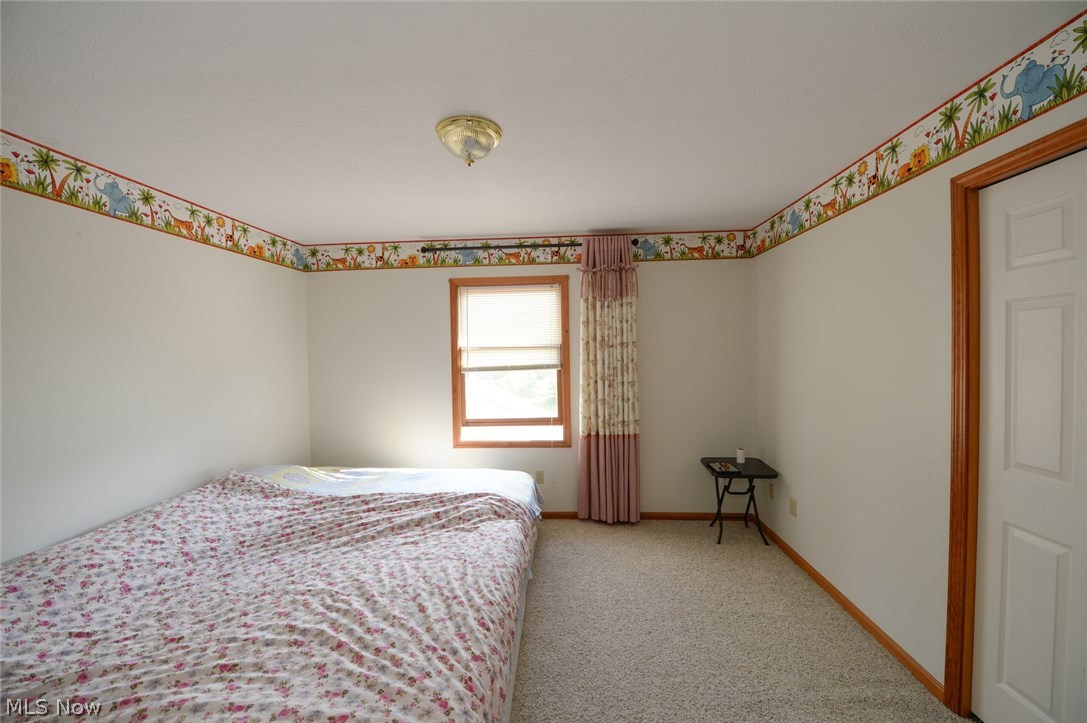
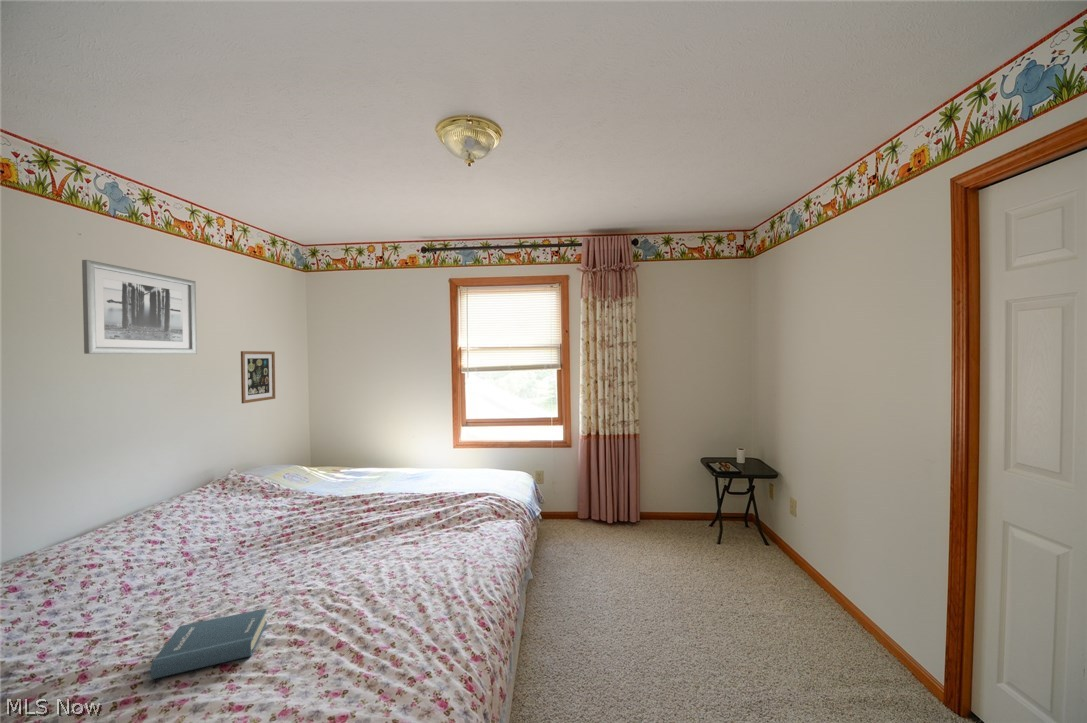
+ wall art (146, 312)
+ wall art (258, 376)
+ hardback book (214, 641)
